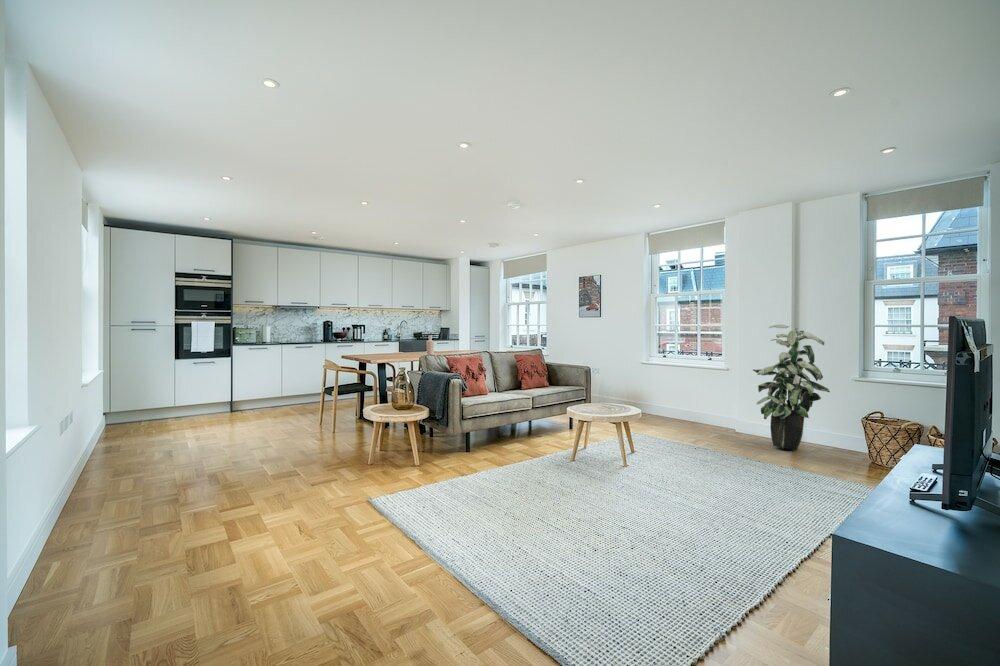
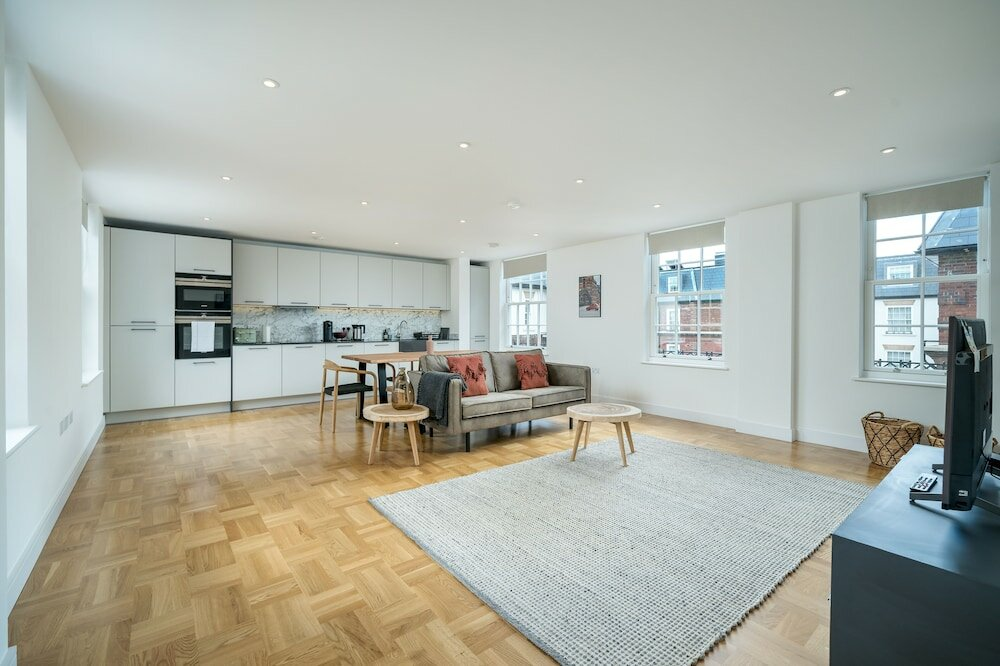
- indoor plant (787, 386)
